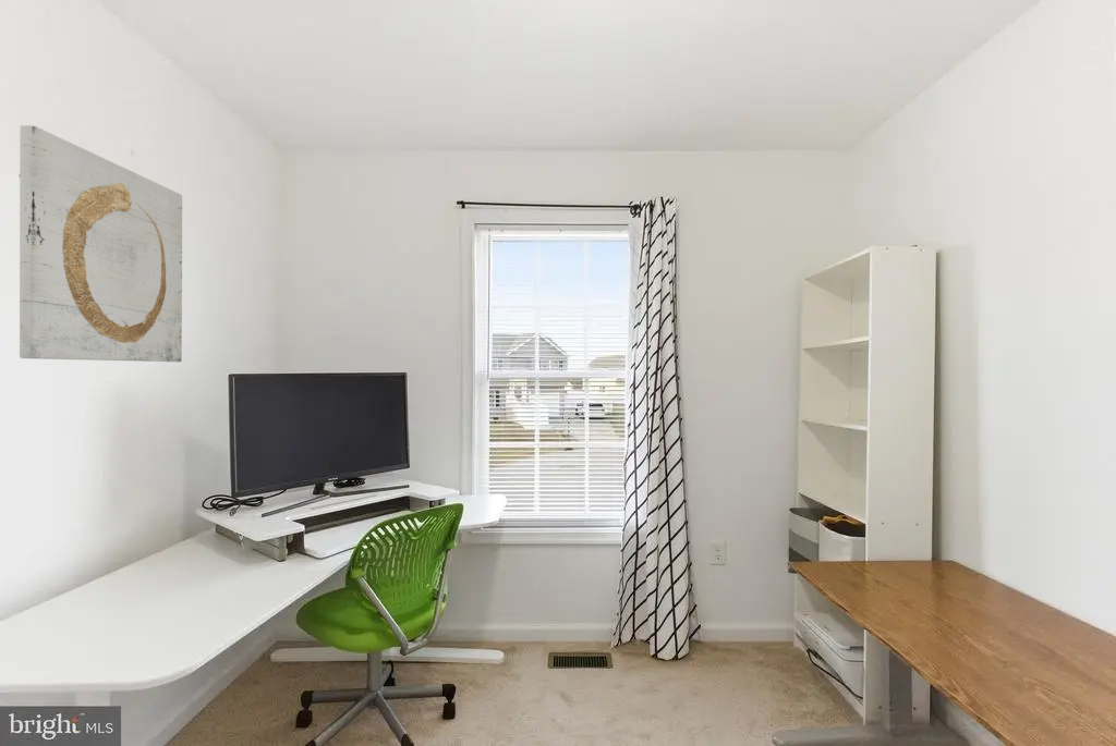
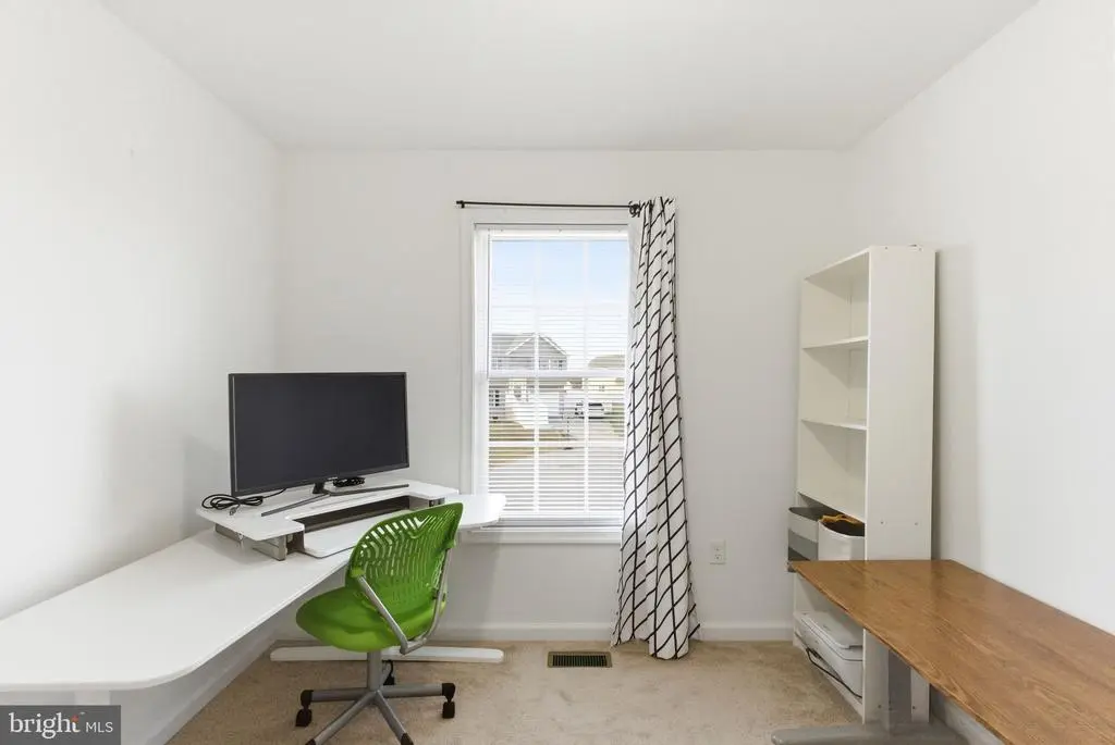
- wall art (113, 262)
